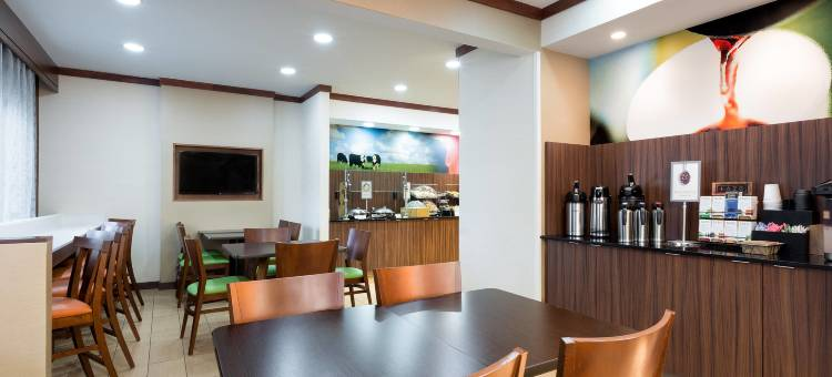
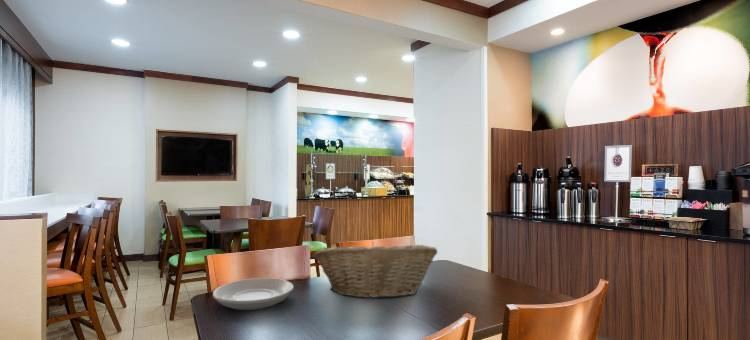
+ plate (254, 294)
+ fruit basket (375, 263)
